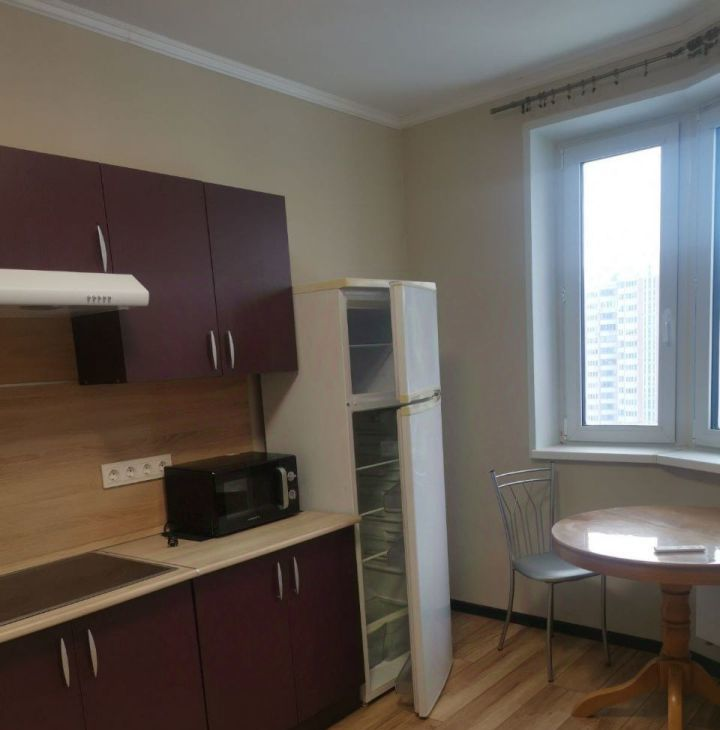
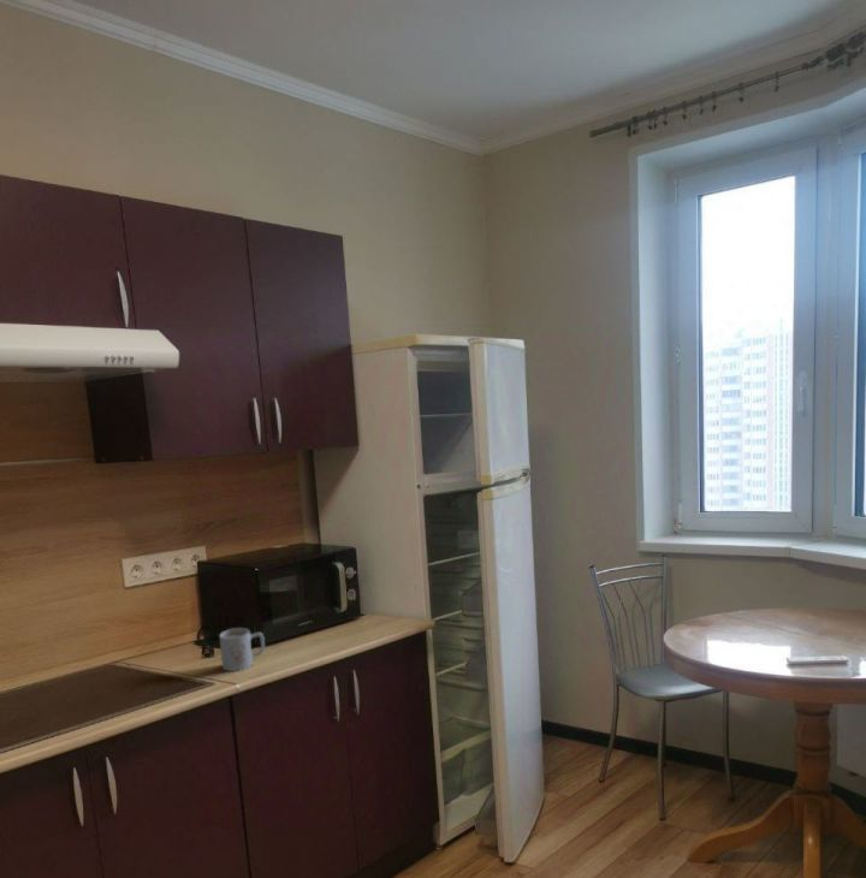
+ mug (243, 647)
